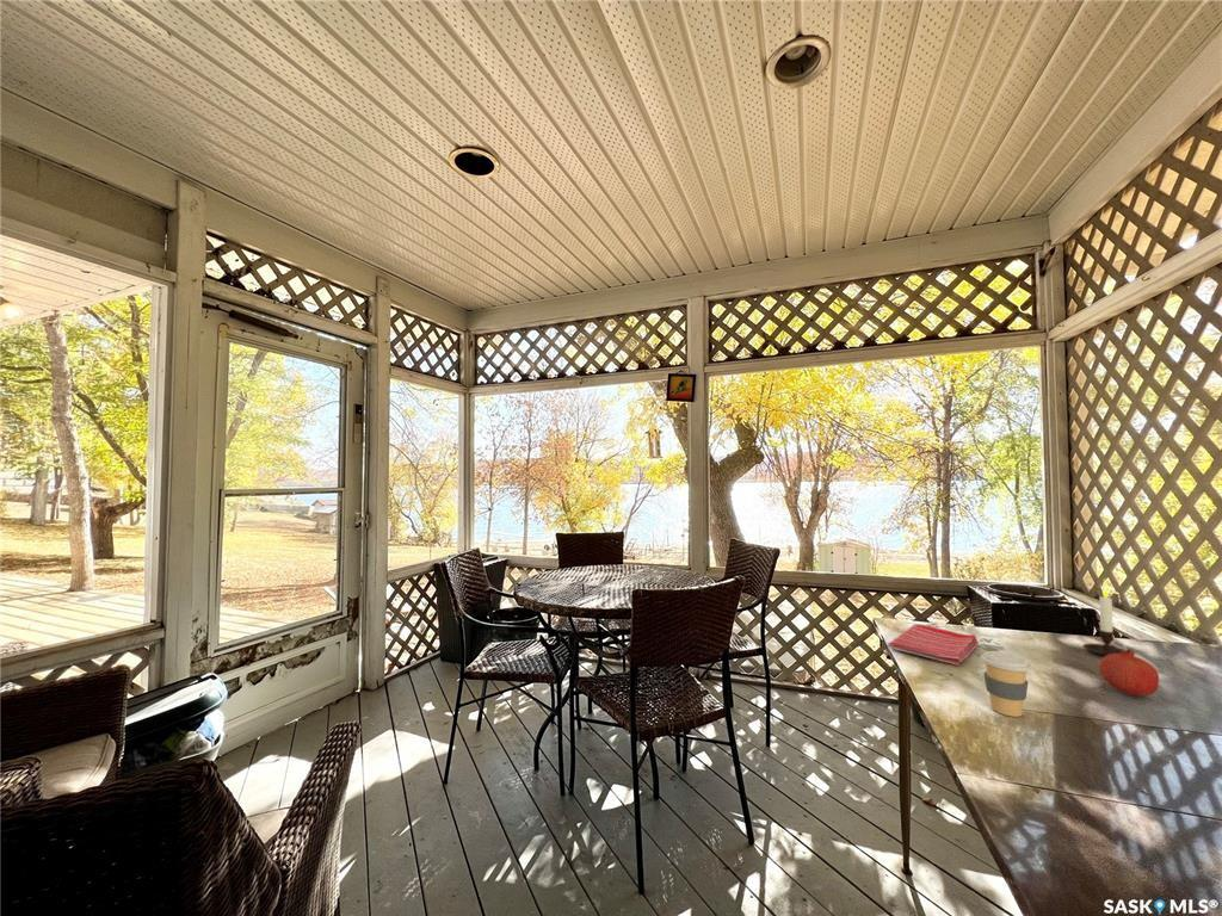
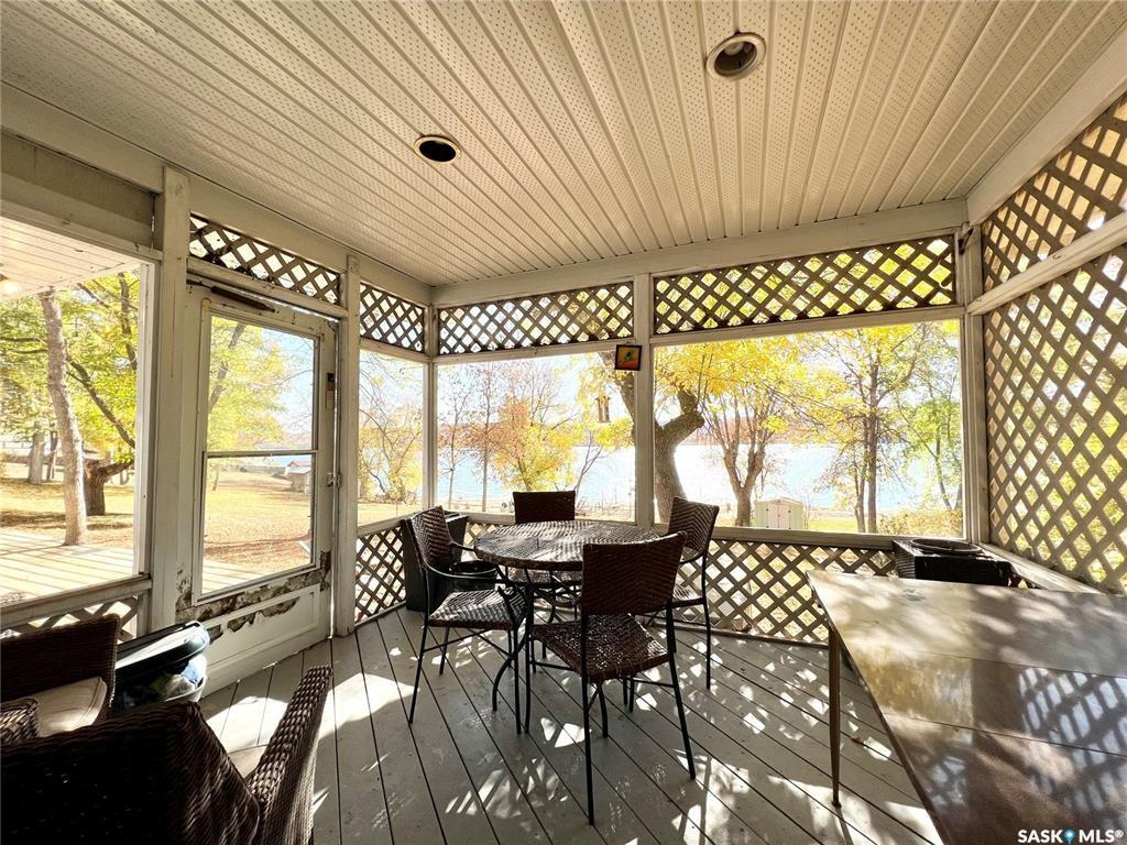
- fruit (1128, 670)
- candle (1106, 617)
- coffee cup (1005, 683)
- dish towel (933, 642)
